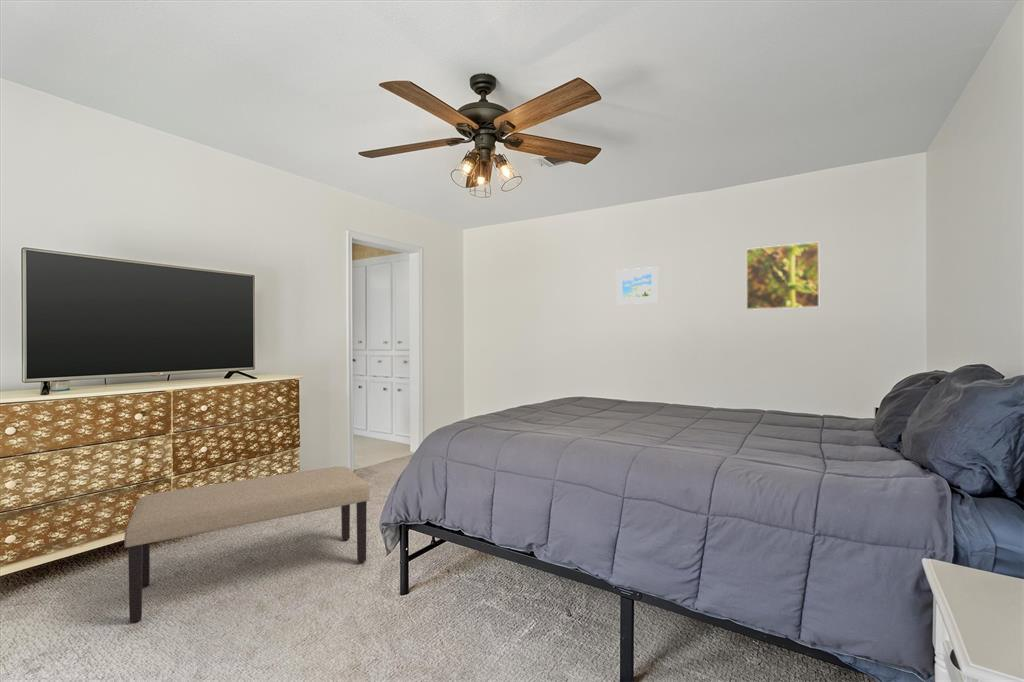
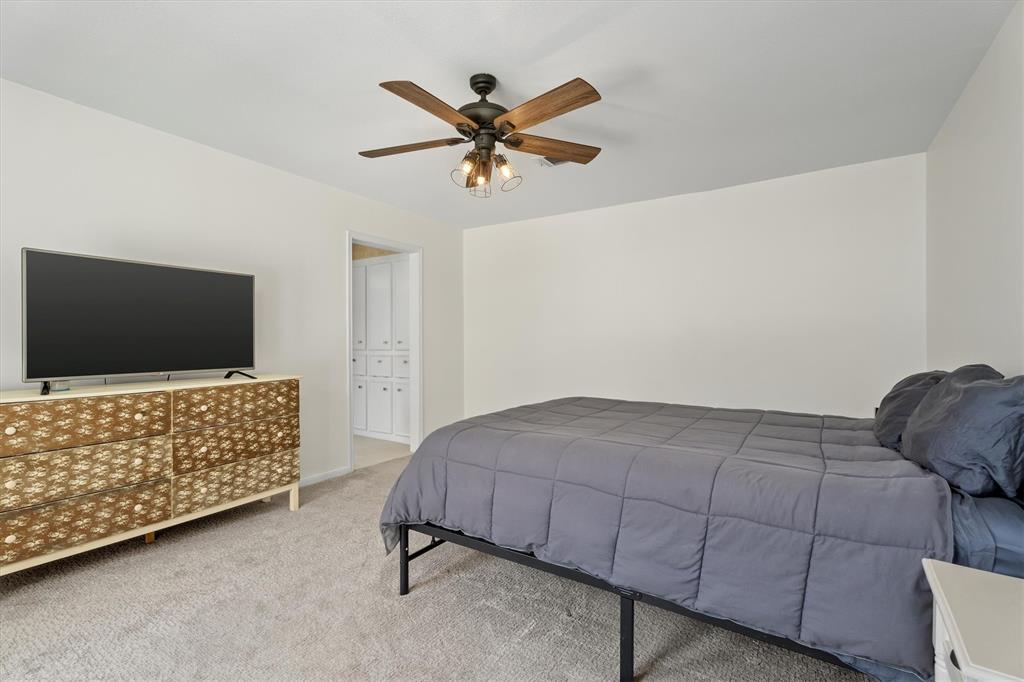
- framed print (781, 277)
- bench (255, 522)
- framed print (636, 286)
